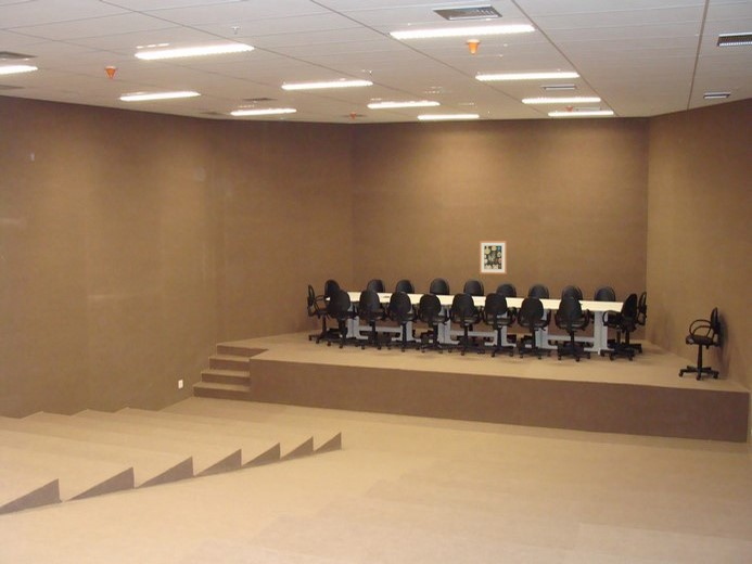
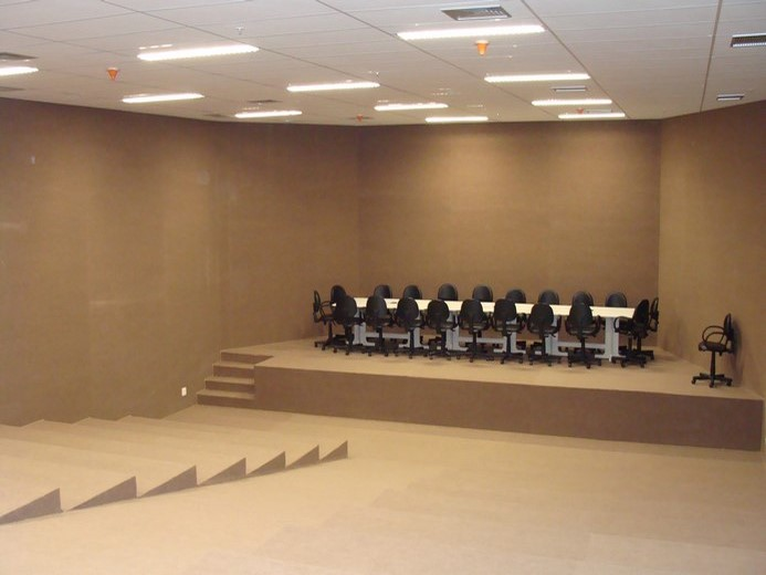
- wall art (493, 257)
